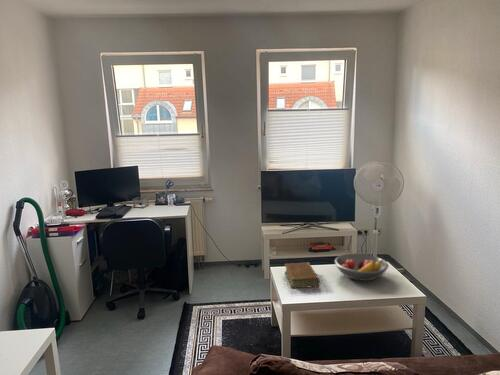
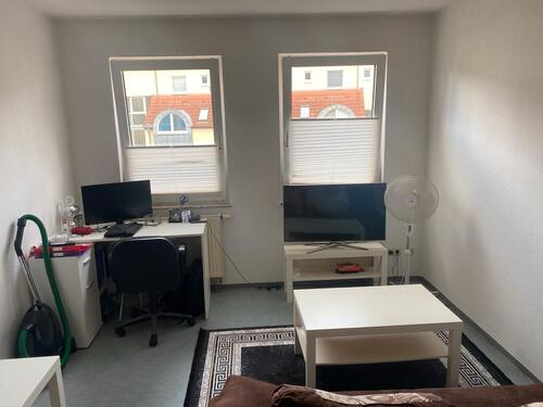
- fruit bowl (360, 267)
- book (301, 274)
